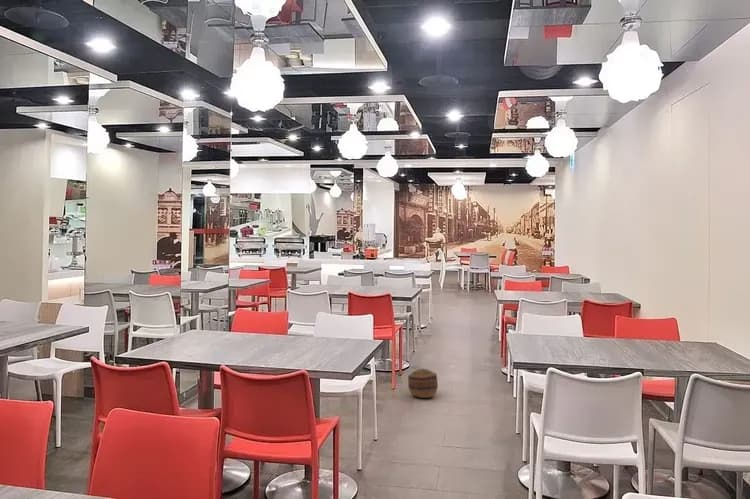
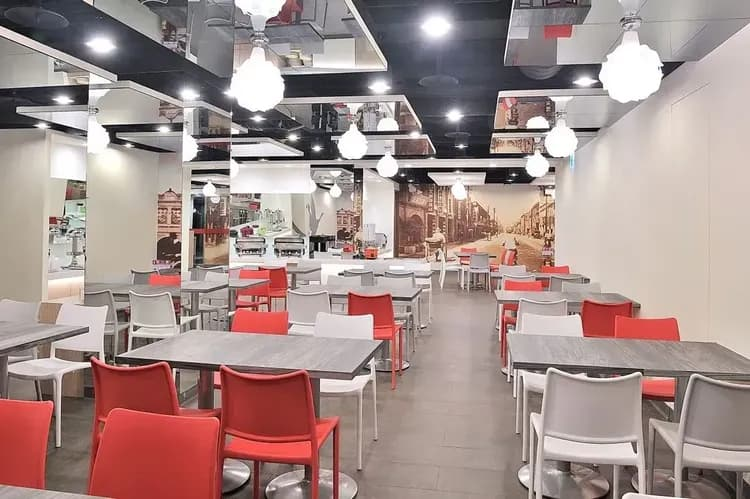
- basket (422, 382)
